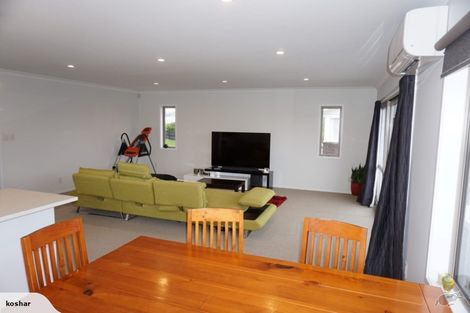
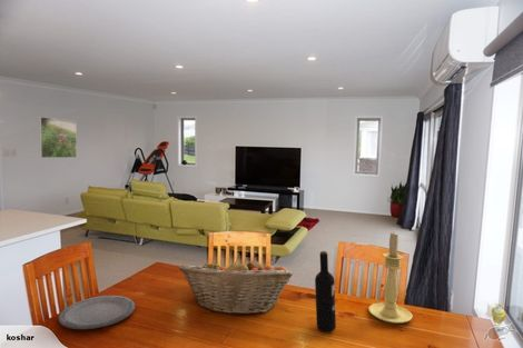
+ wine bottle (325, 290)
+ candle holder (392, 272)
+ fruit basket (235, 279)
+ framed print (59, 138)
+ plate (98, 311)
